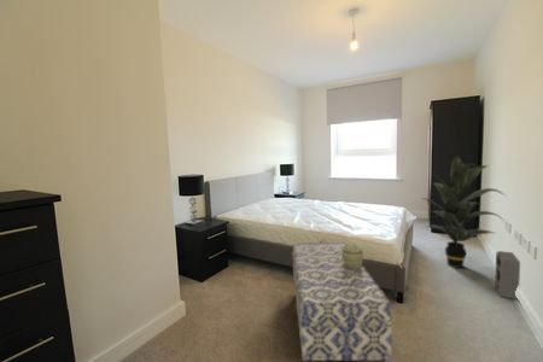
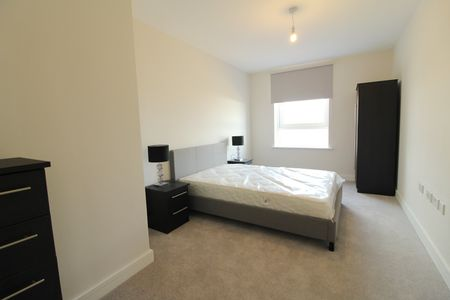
- indoor plant (459, 211)
- speaker (507, 273)
- bench (329, 296)
- decorative box (352, 255)
